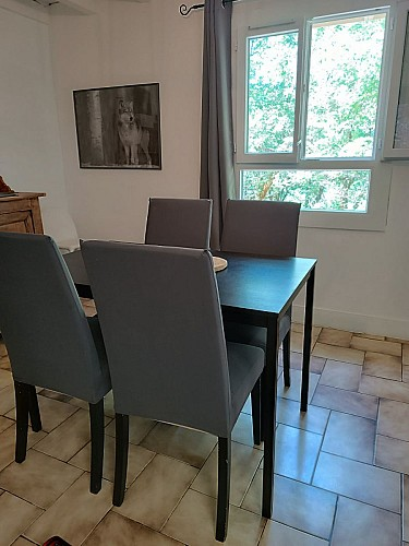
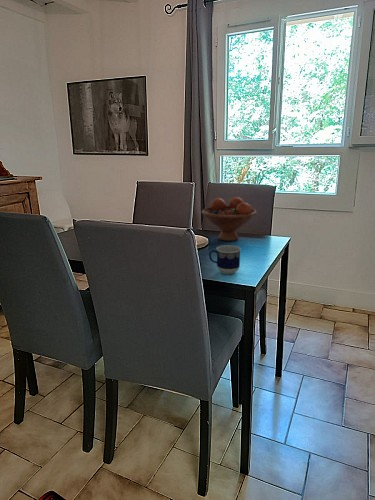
+ fruit bowl (228, 219)
+ cup (224, 260)
